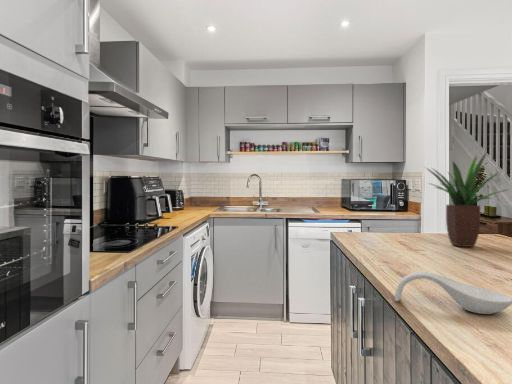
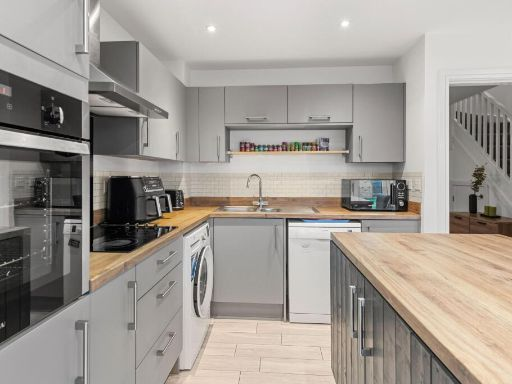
- potted plant (465, 199)
- spoon rest (450, 290)
